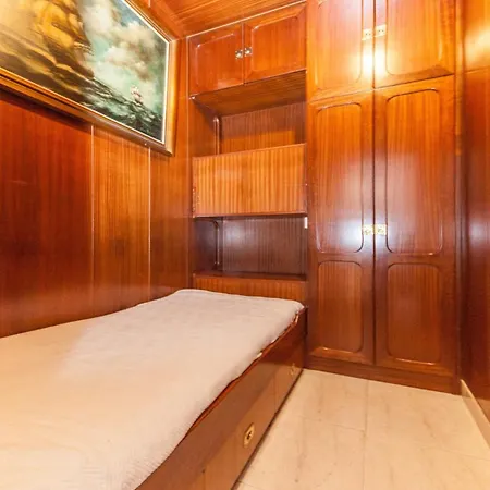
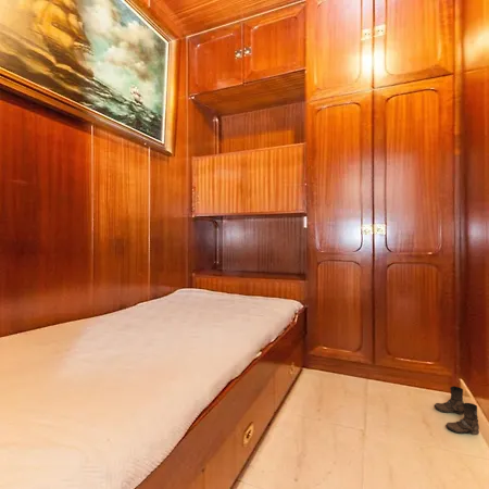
+ boots (454, 408)
